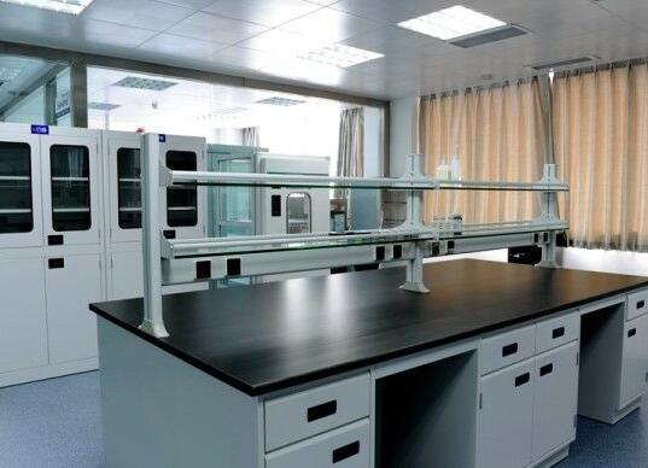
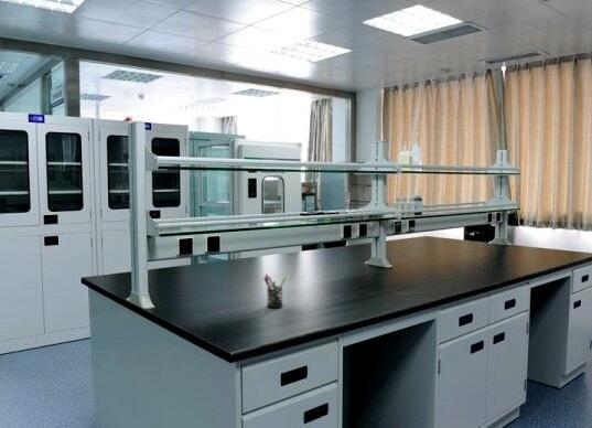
+ pen holder (273, 290)
